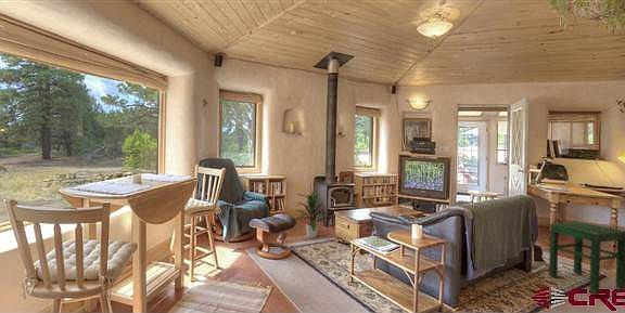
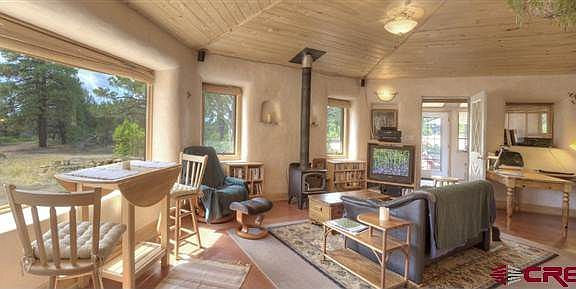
- indoor plant (310, 213)
- stool (586, 256)
